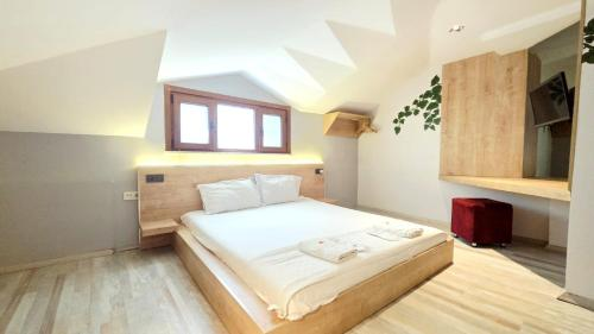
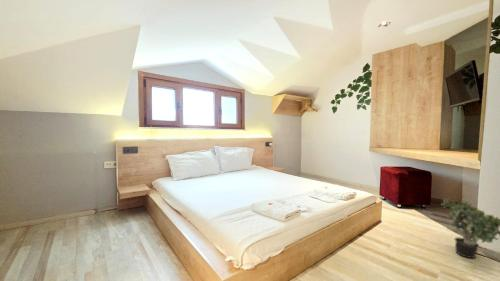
+ potted plant (466, 228)
